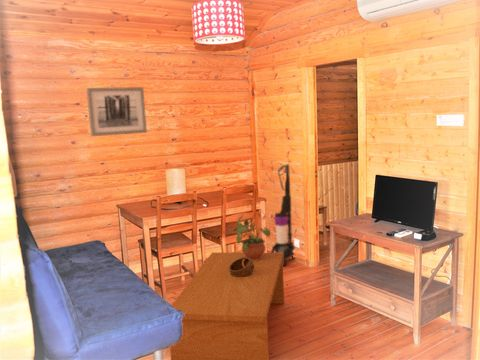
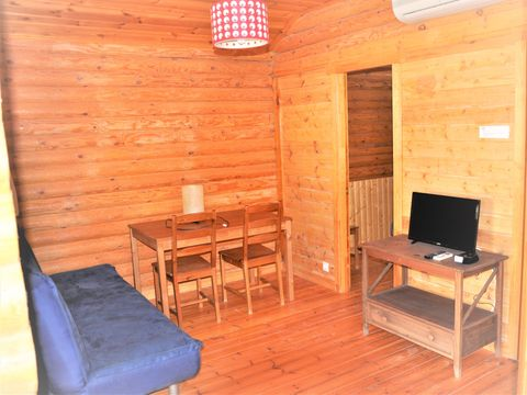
- coffee table (235, 305)
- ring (241, 266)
- vacuum cleaner (278, 214)
- wall art (117, 111)
- potted plant (248, 236)
